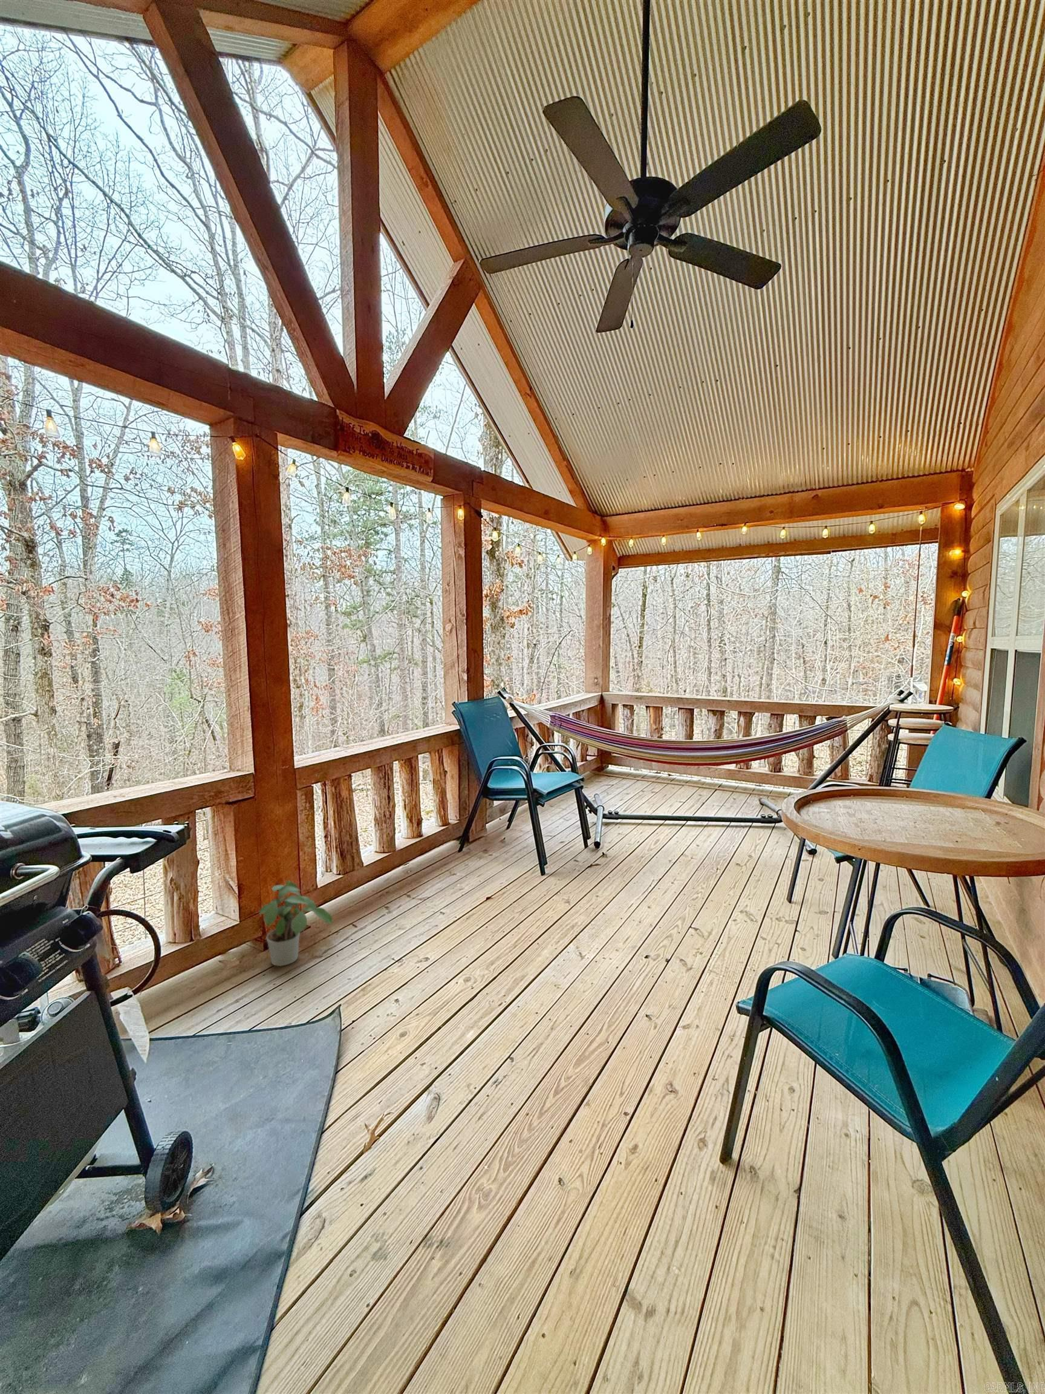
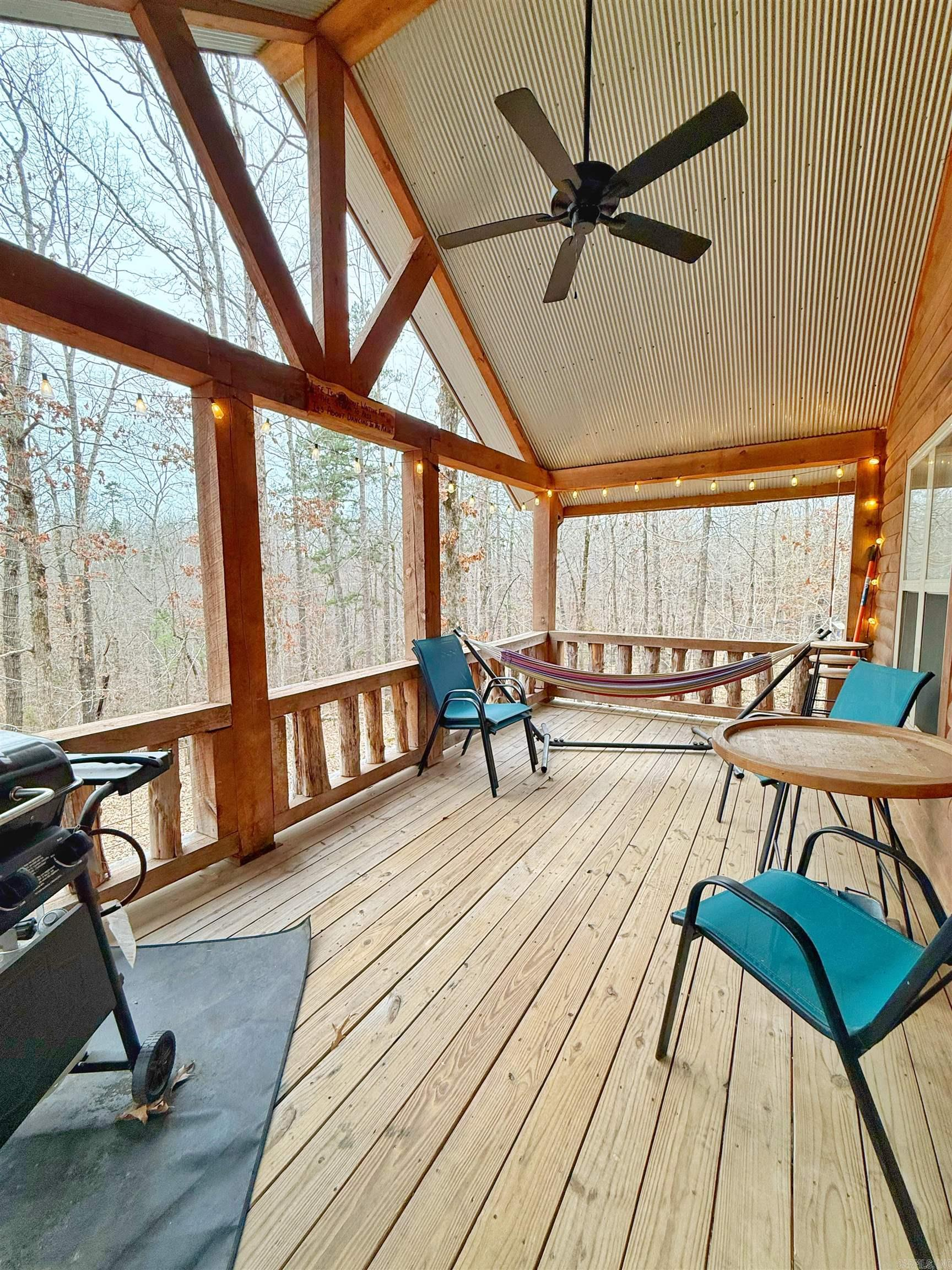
- potted plant (290, 924)
